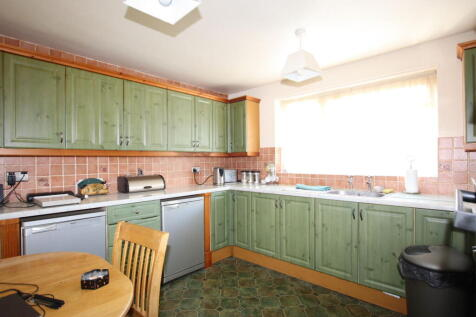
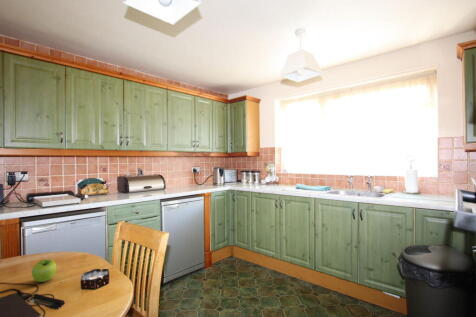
+ fruit (44, 270)
